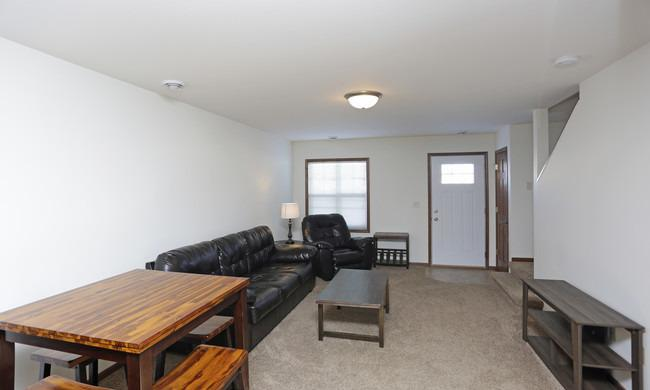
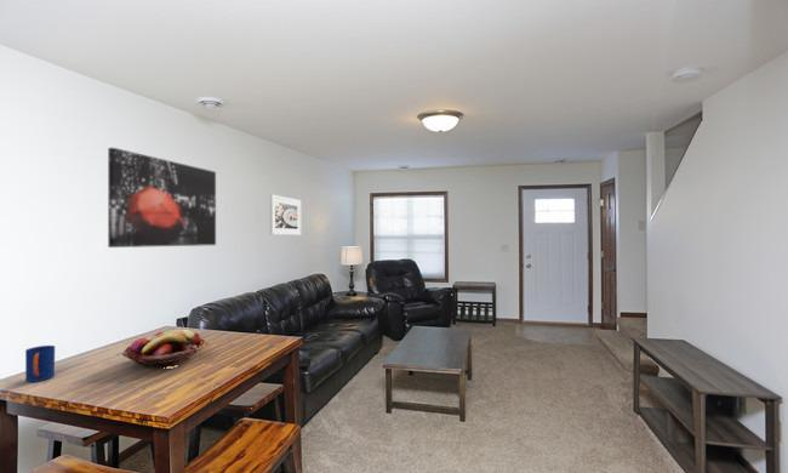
+ mug (39, 364)
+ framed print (286, 216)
+ wall art (170, 204)
+ fruit basket (167, 346)
